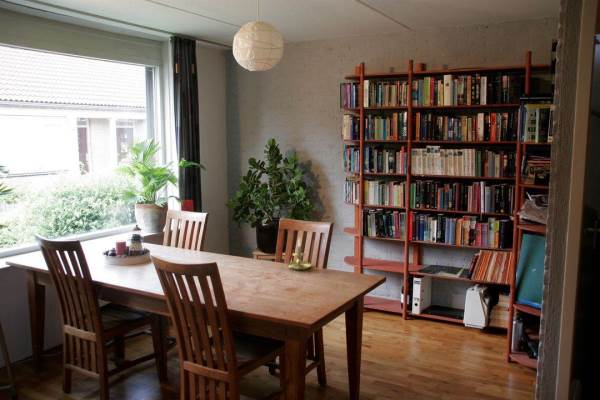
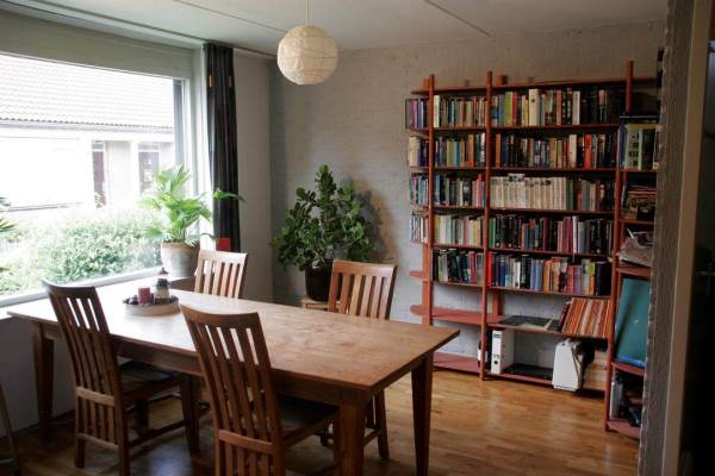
- candle holder (299, 253)
